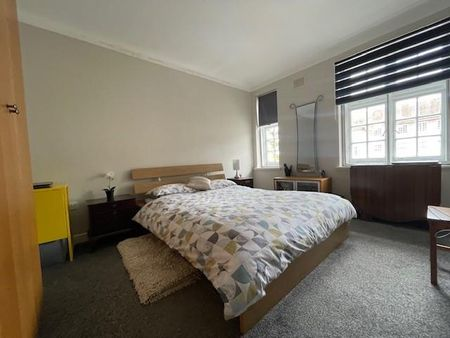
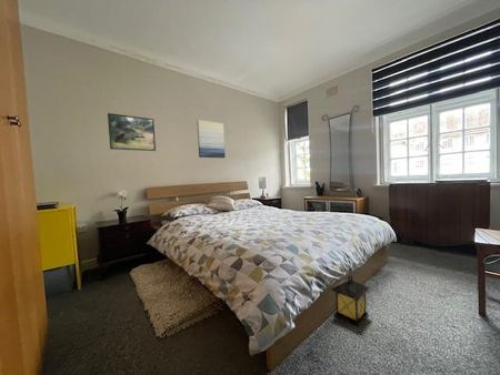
+ wall art (211, 140)
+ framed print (132, 133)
+ lantern (350, 294)
